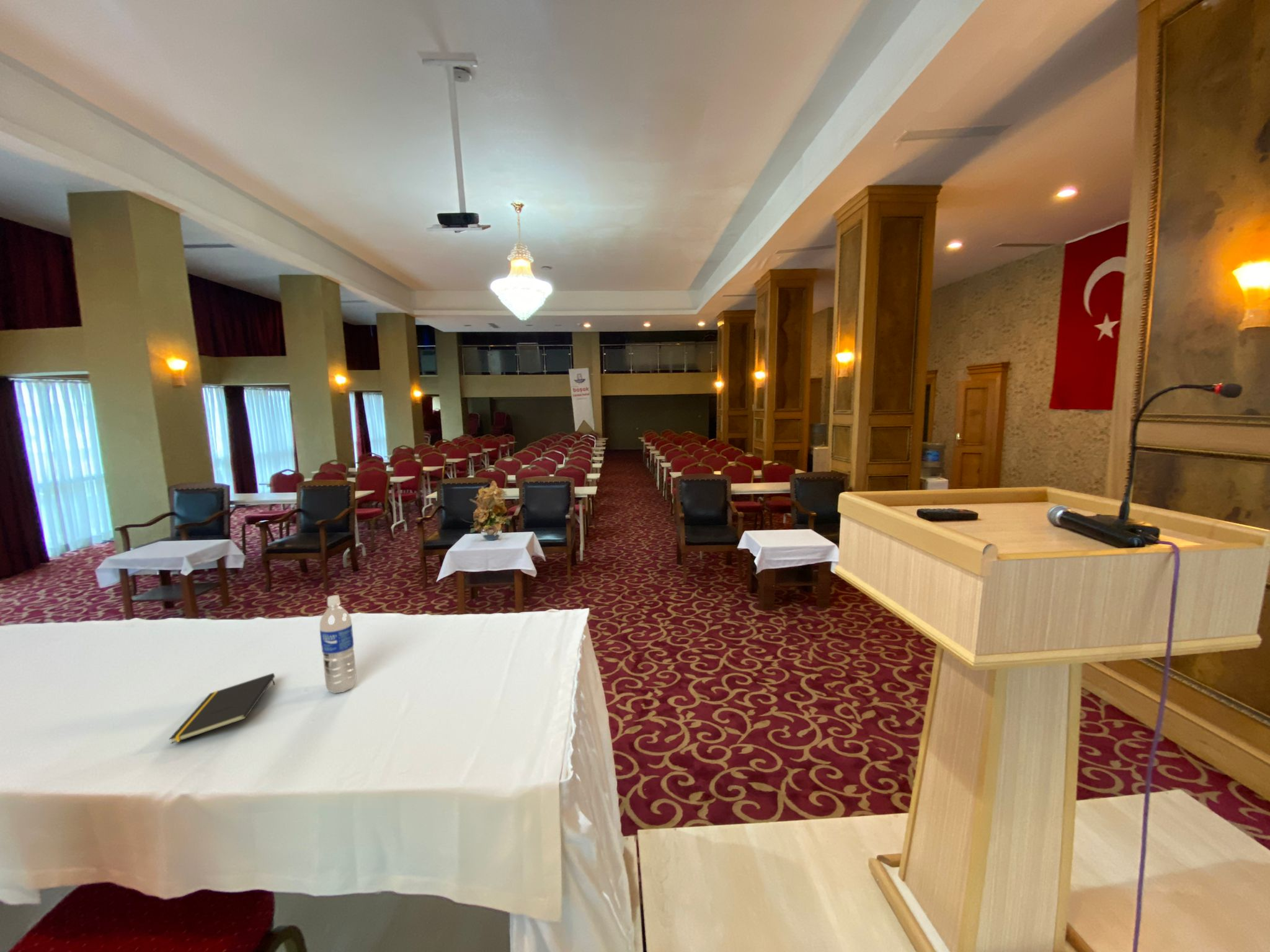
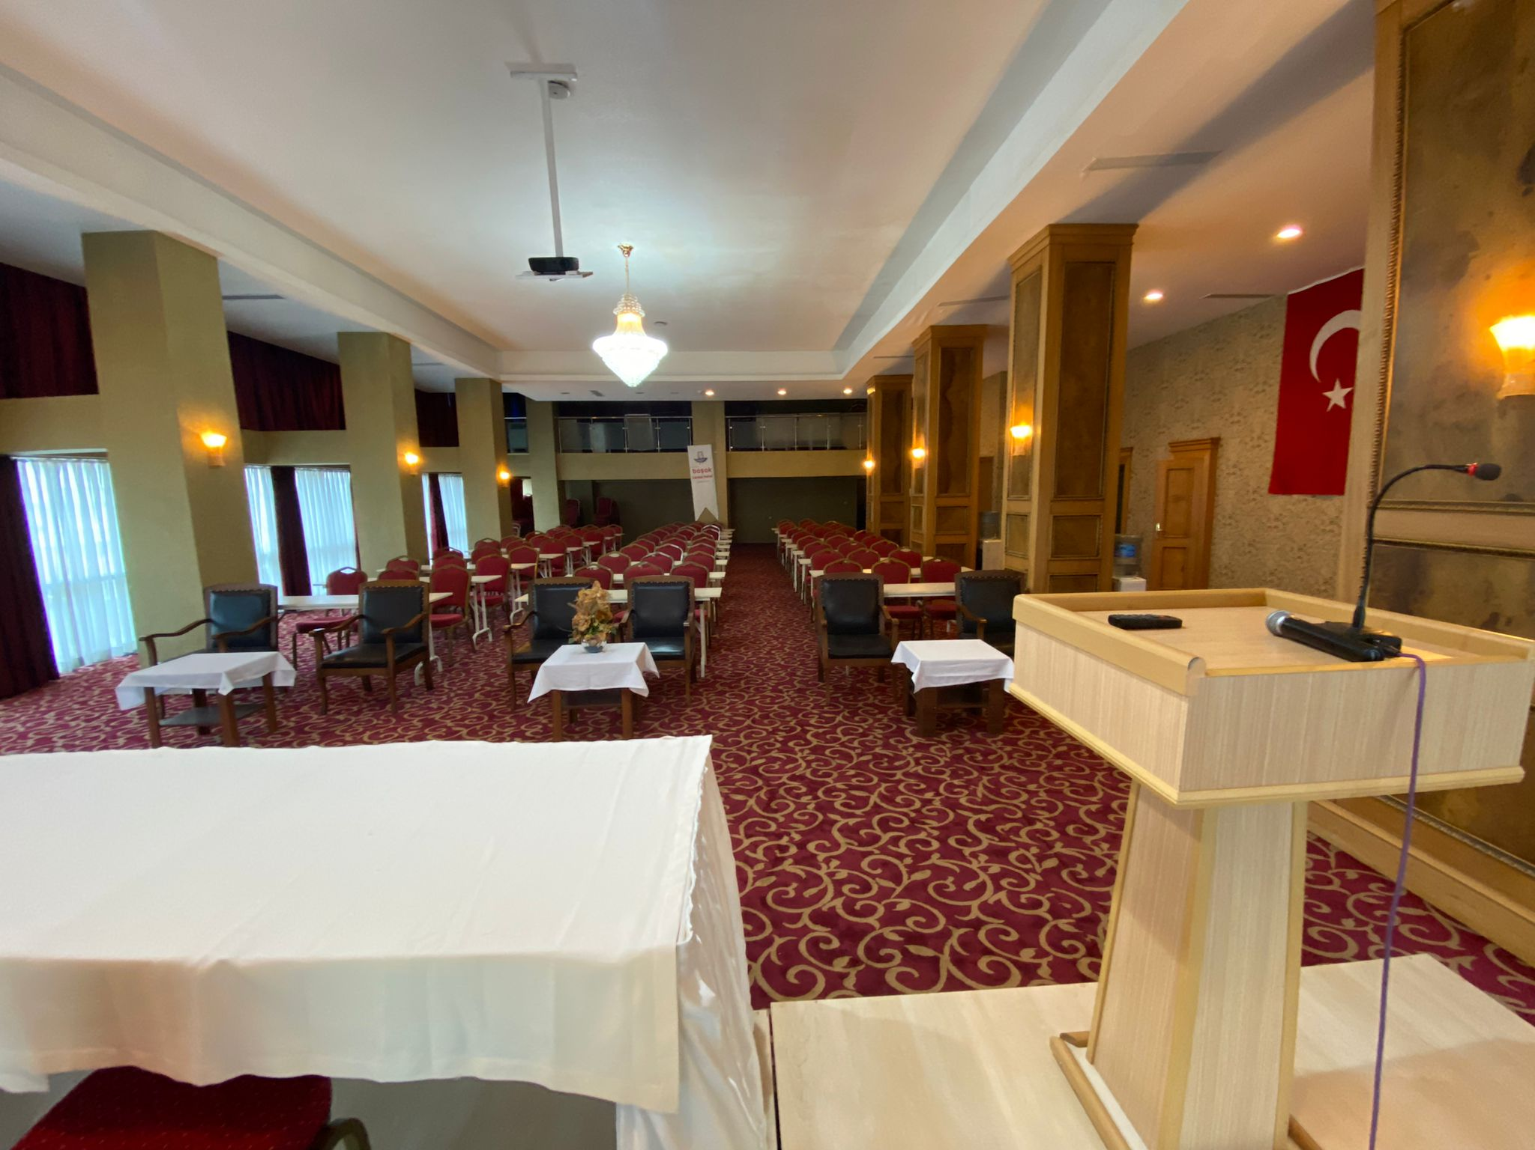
- water bottle (337, 643)
- notepad (226, 705)
